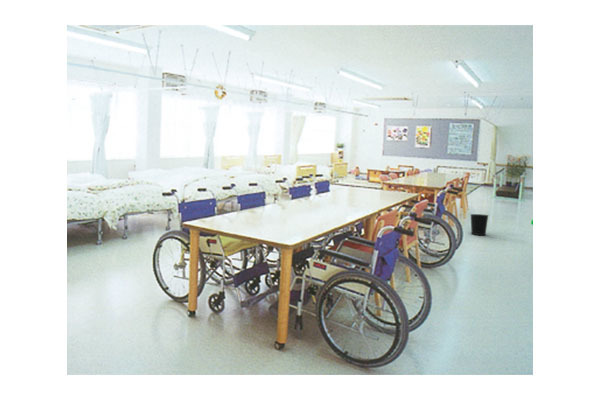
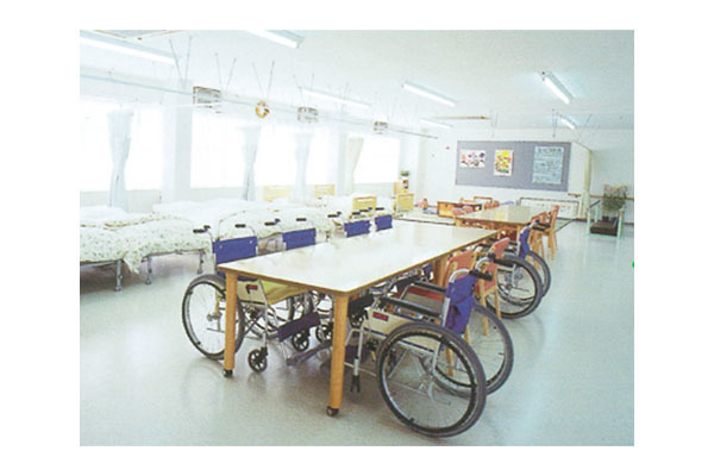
- wastebasket (478, 224)
